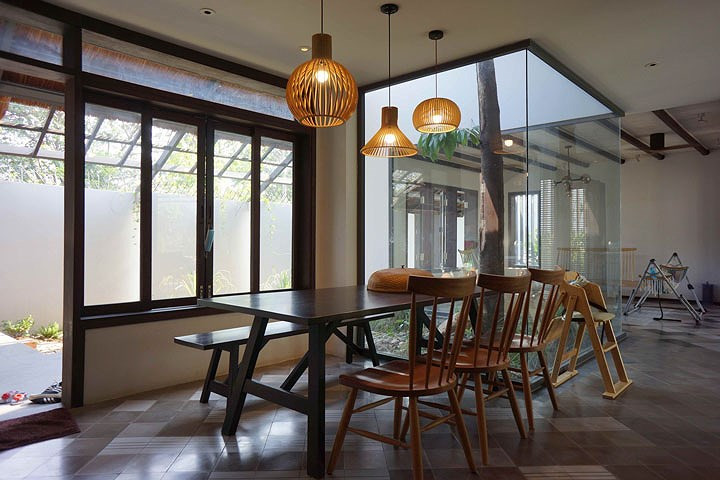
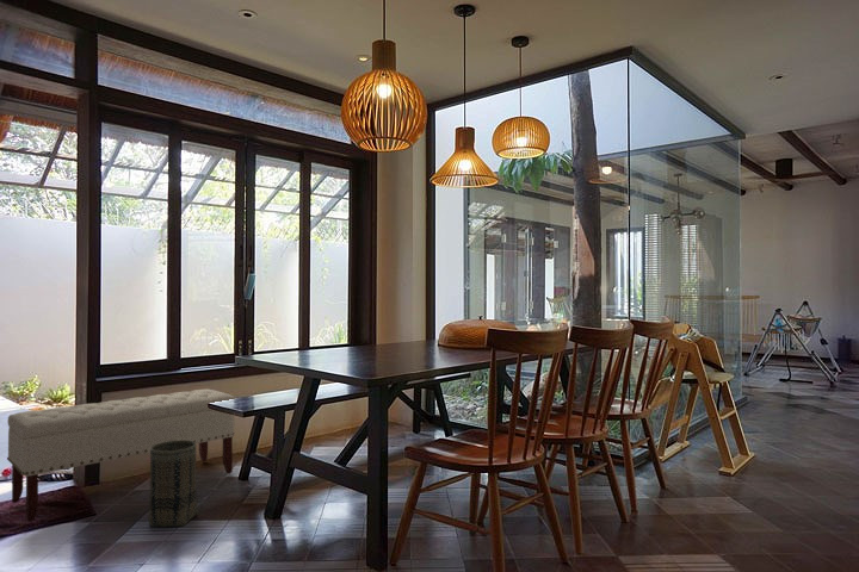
+ basket (173, 481)
+ bench (130, 443)
